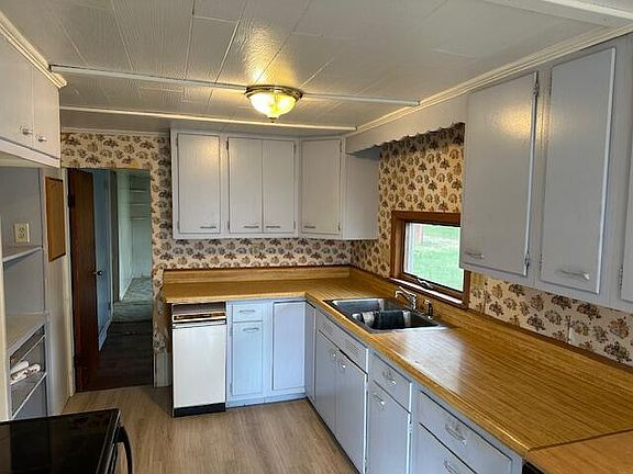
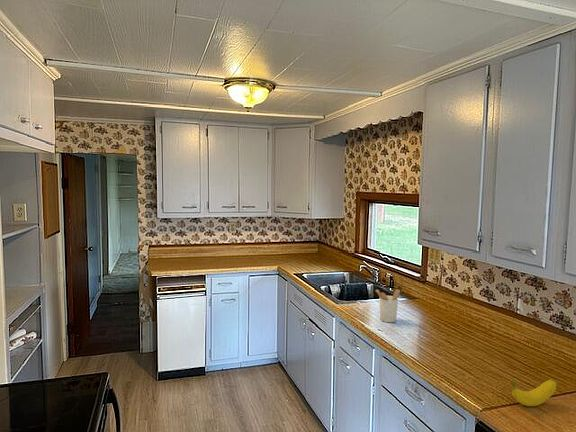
+ banana (532, 390)
+ utensil holder (385, 304)
